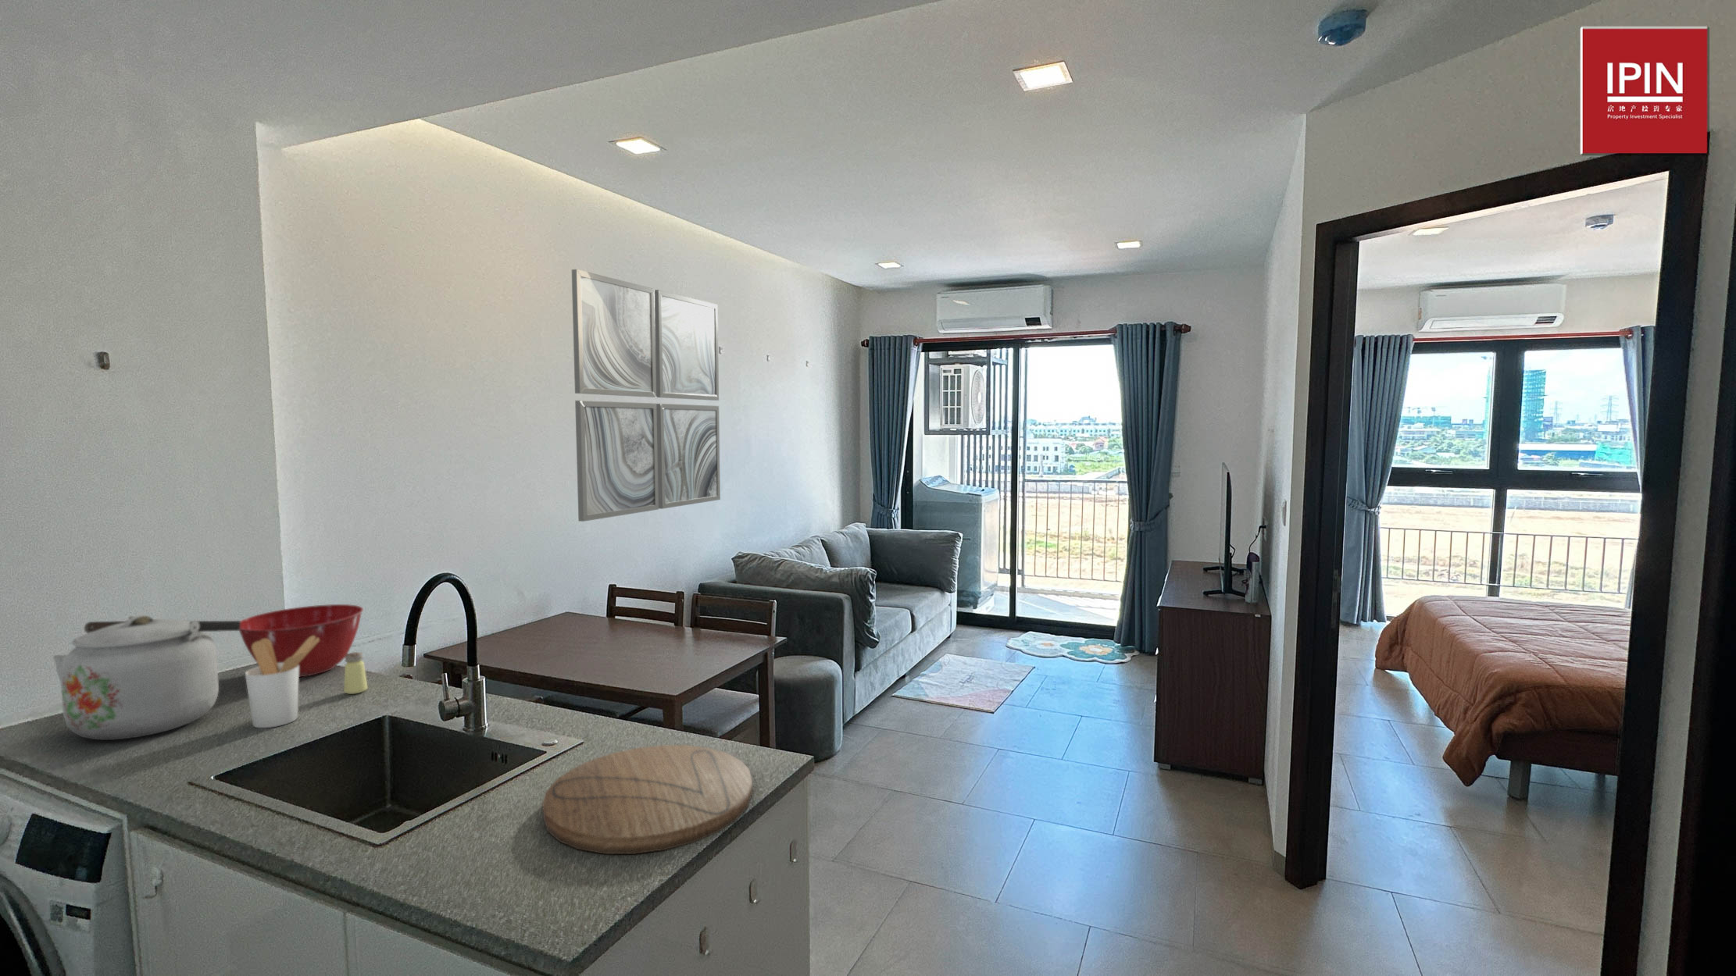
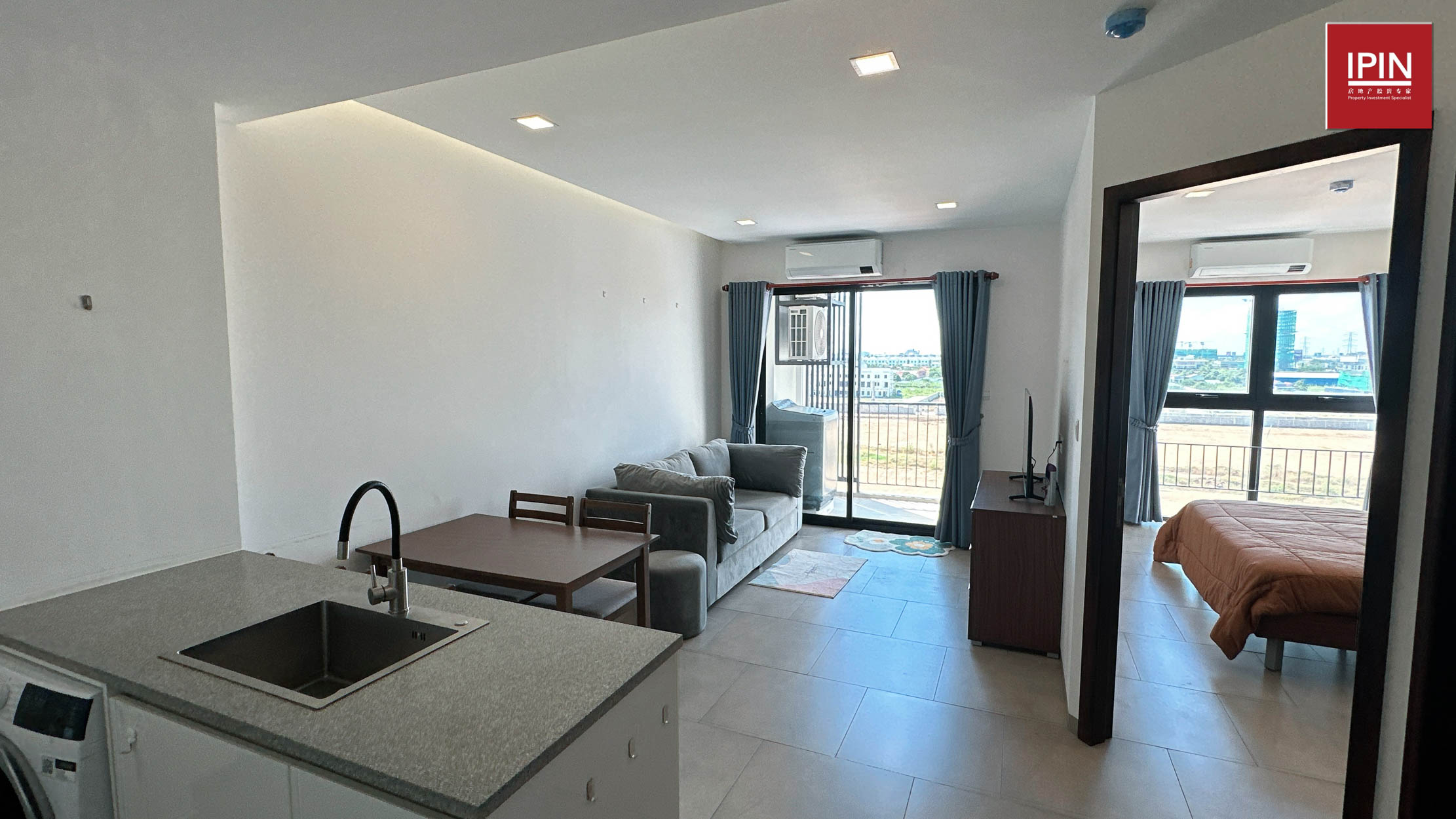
- saltshaker (354, 671)
- kettle (132, 670)
- mixing bowl (303, 642)
- wall art (656, 397)
- cutting board (651, 792)
- utensil holder (286, 678)
